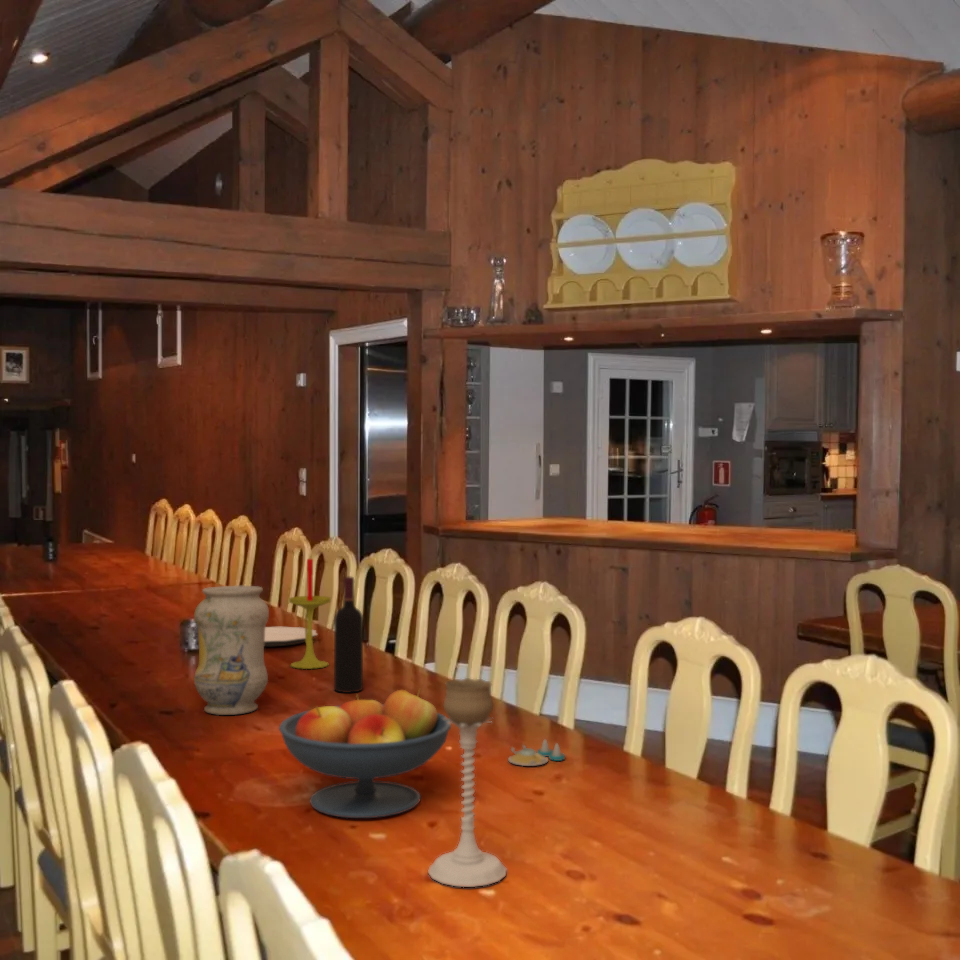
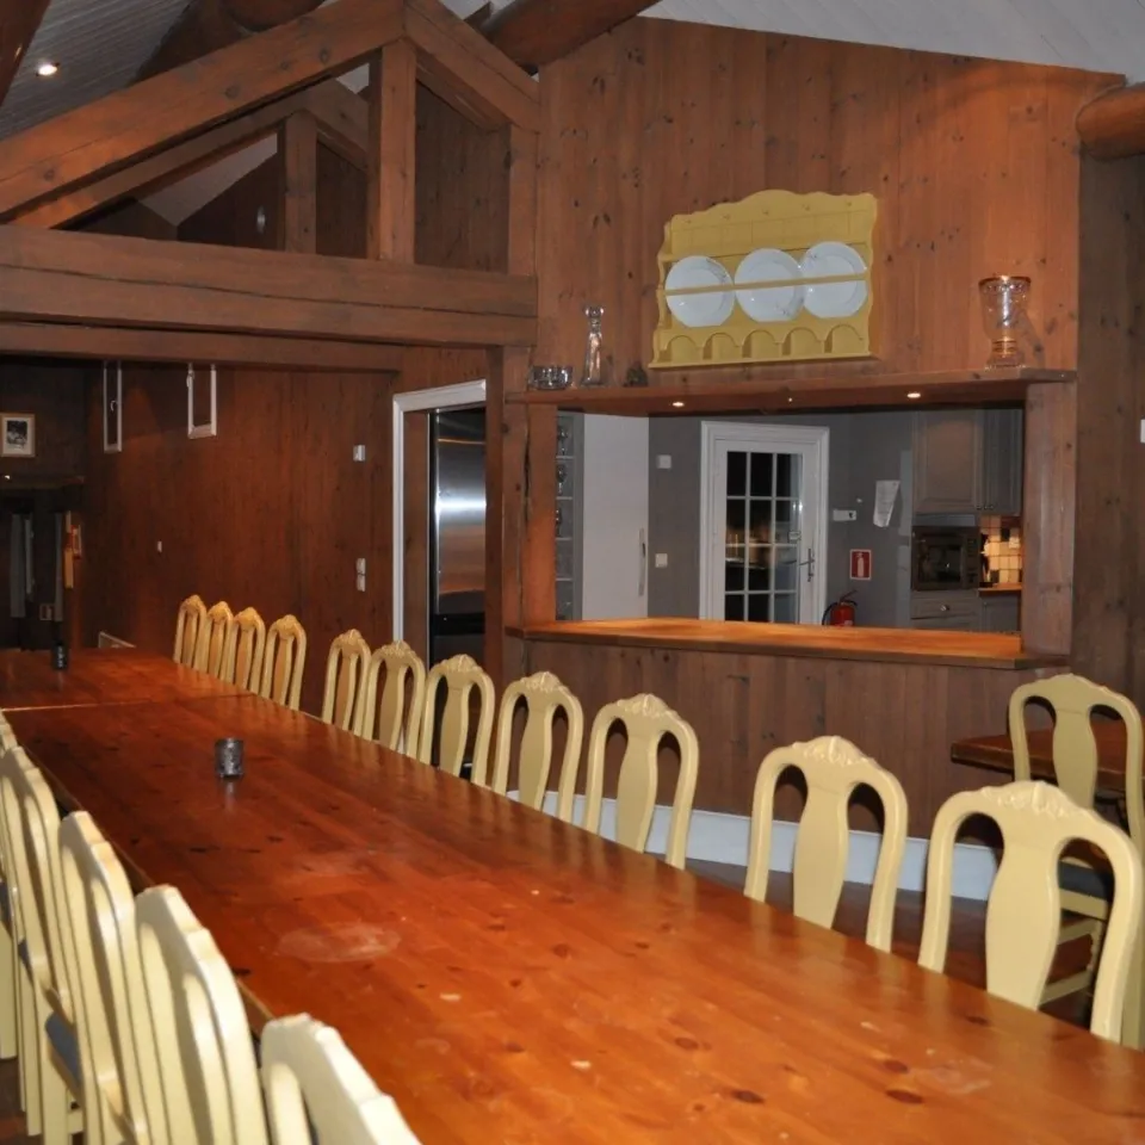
- candle (309, 610)
- salt and pepper shaker set (534, 751)
- wine bottle (348, 633)
- plate (271, 637)
- fruit bowl (365, 748)
- candle holder (468, 777)
- vase (231, 648)
